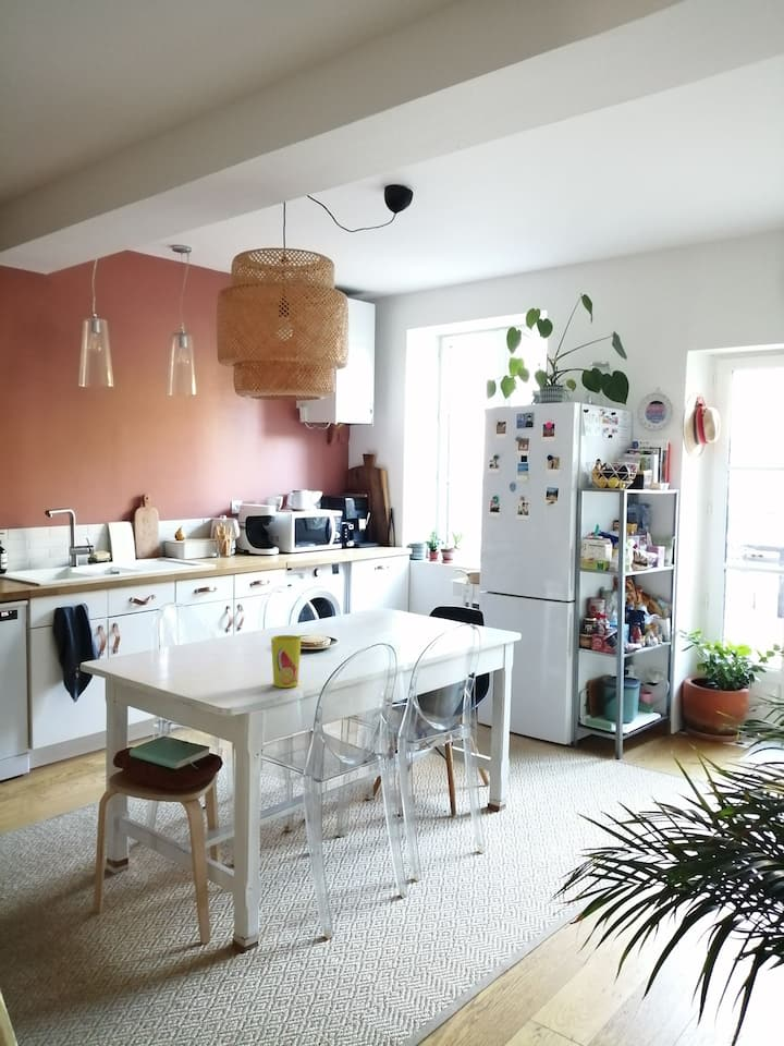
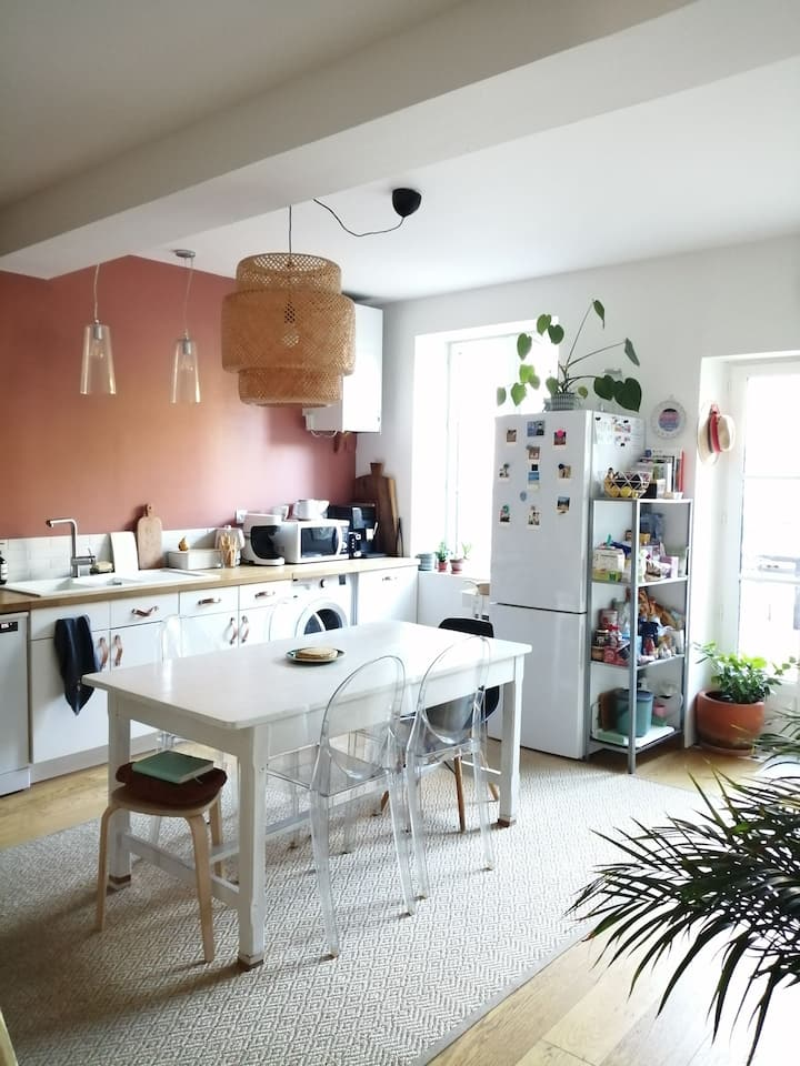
- cup (285, 660)
